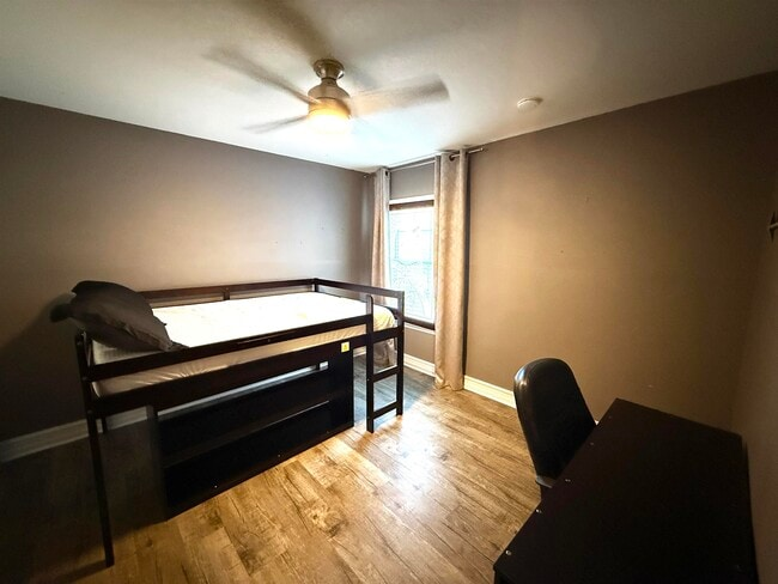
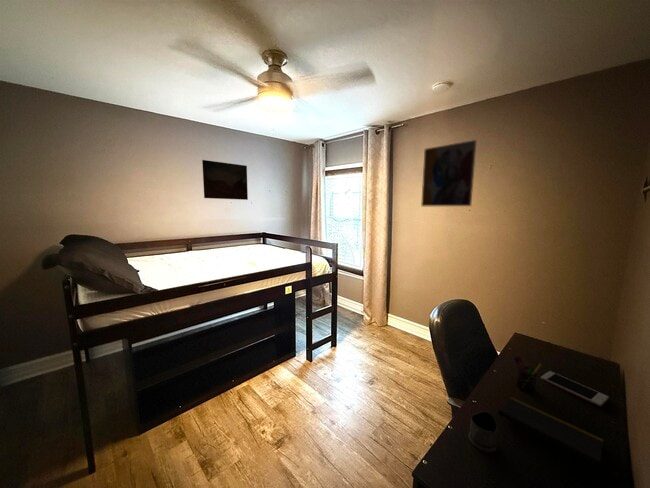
+ wall art (226, 181)
+ tea glass holder (481, 431)
+ wall art (446, 176)
+ cell phone (572, 387)
+ notepad (548, 425)
+ pen holder (526, 373)
